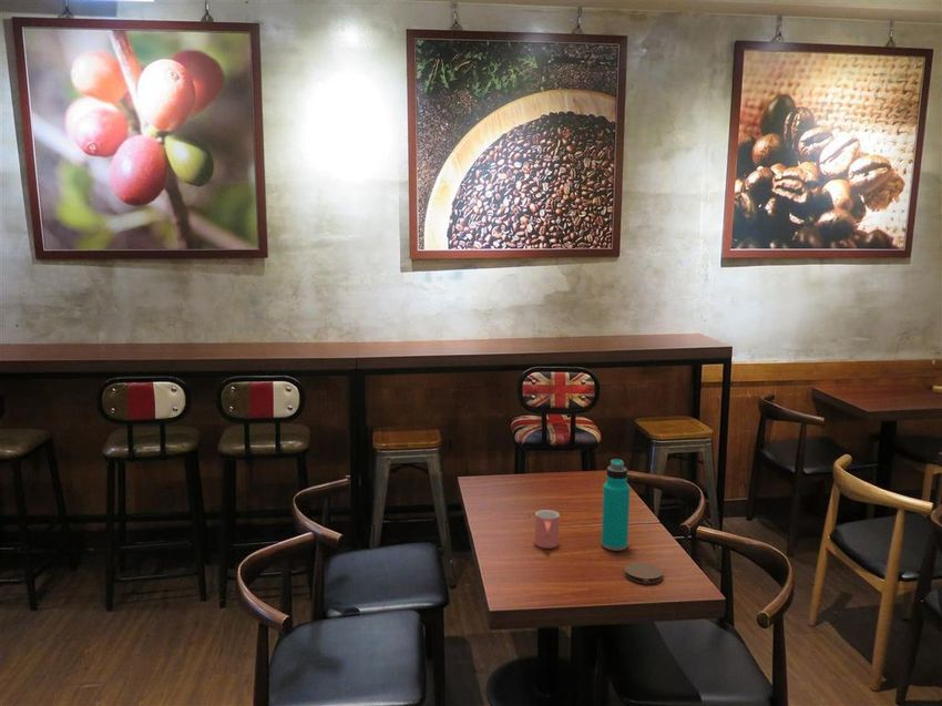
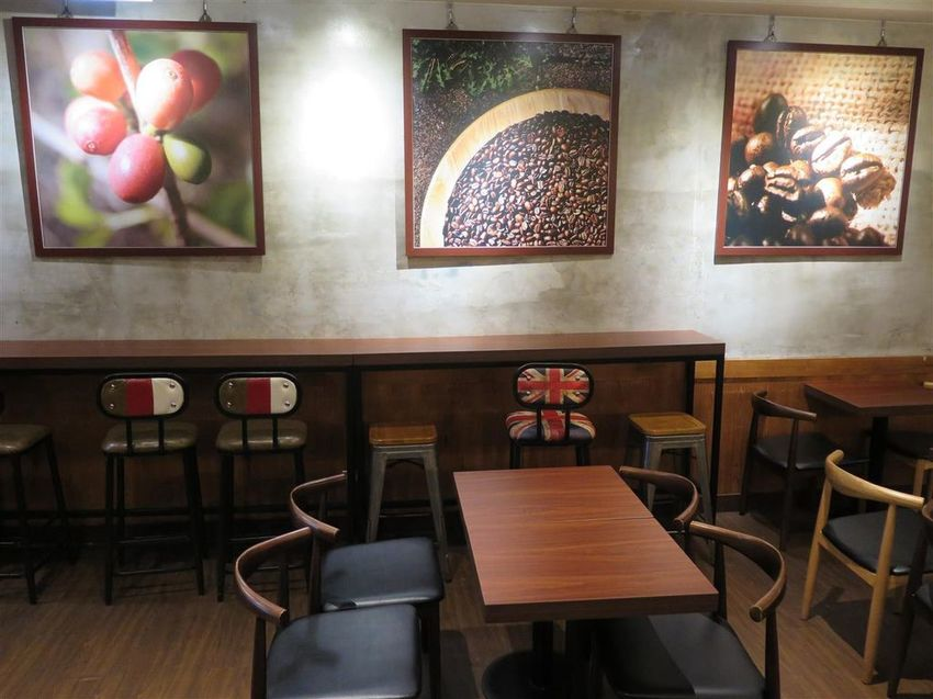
- coaster (643, 572)
- cup (546, 531)
- water bottle (615, 503)
